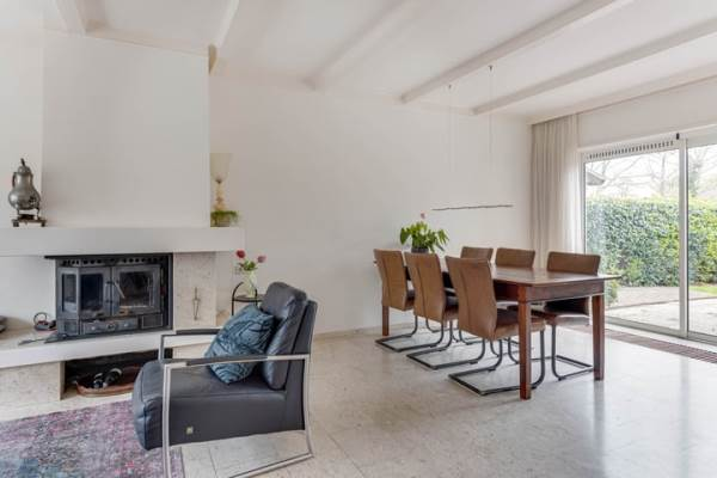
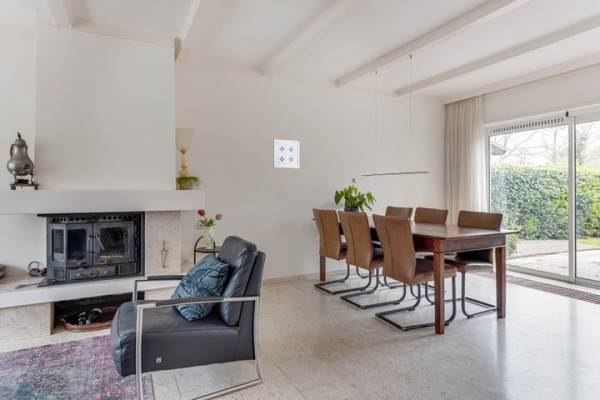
+ wall art (286, 154)
